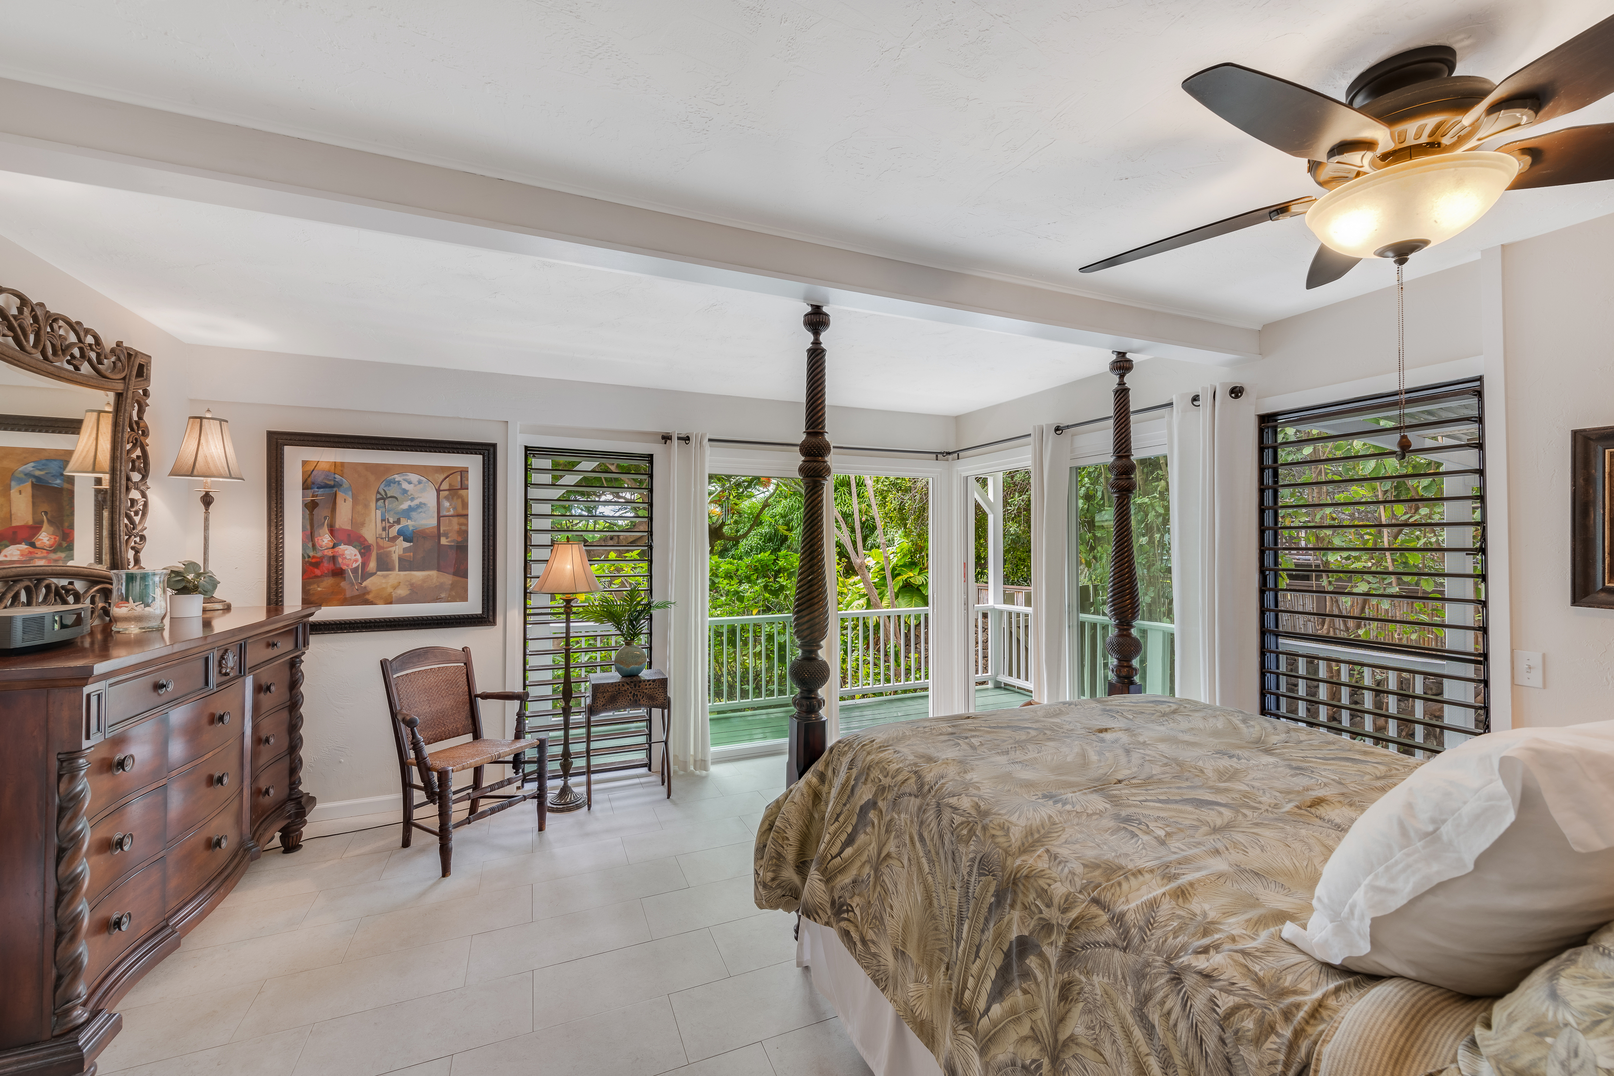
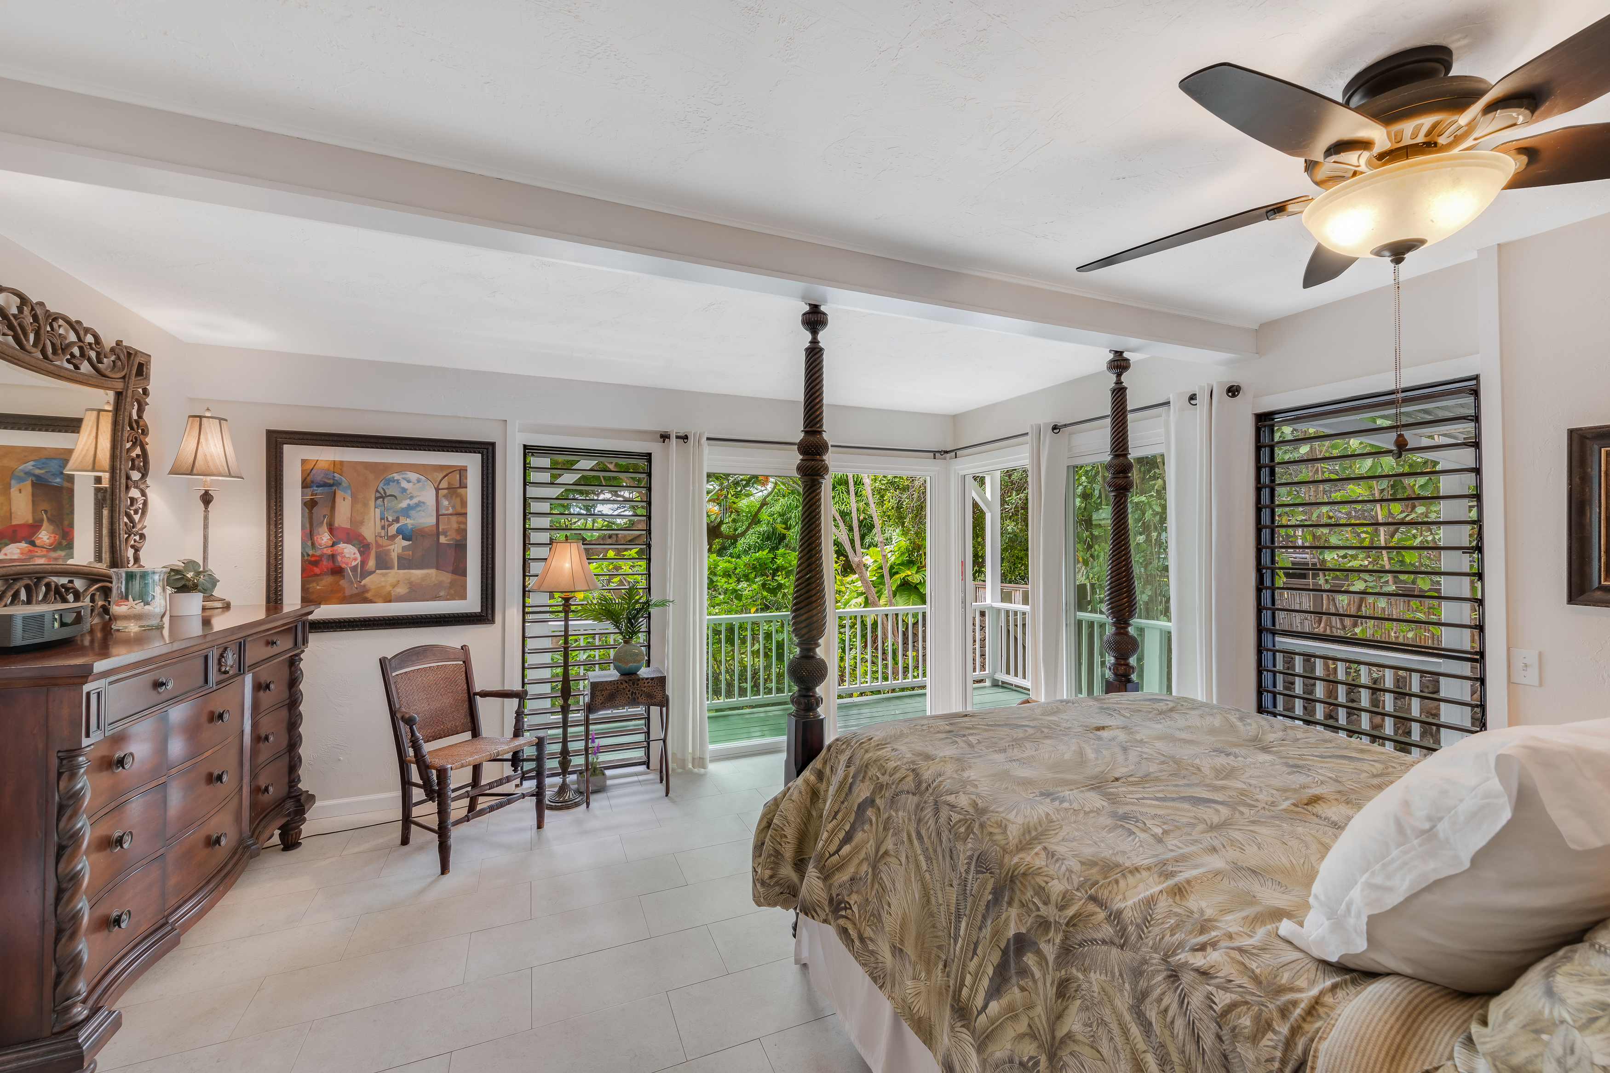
+ potted plant (592, 759)
